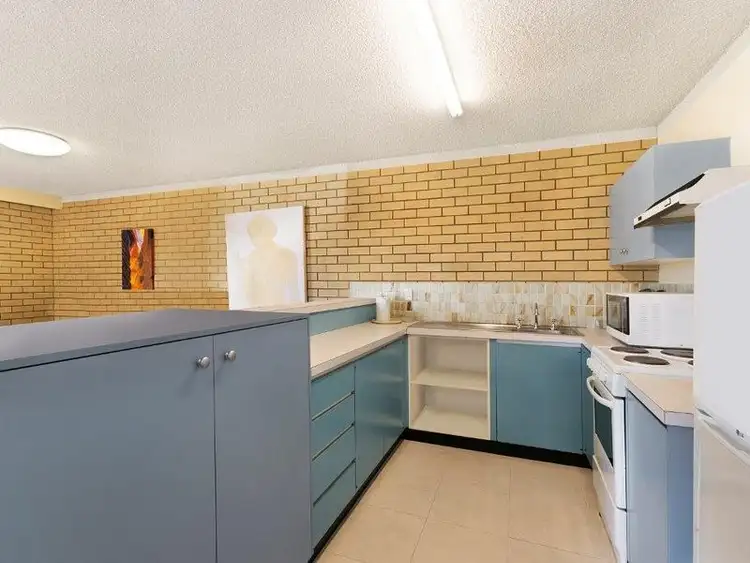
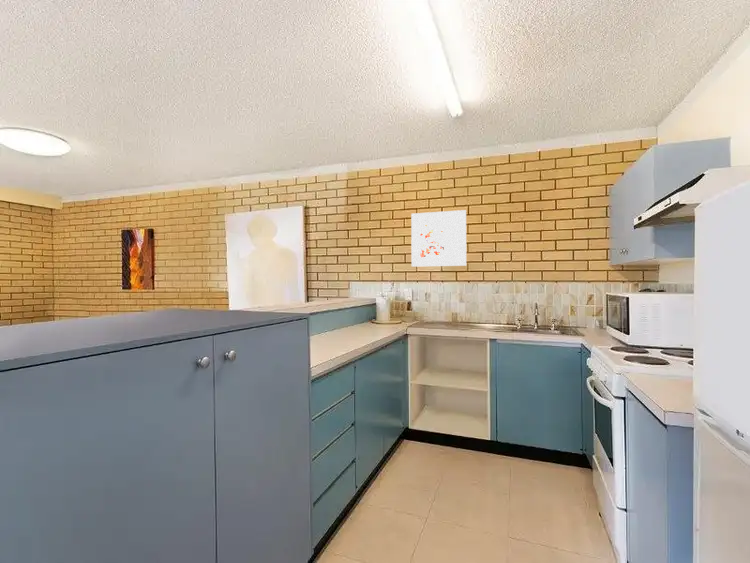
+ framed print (438, 239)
